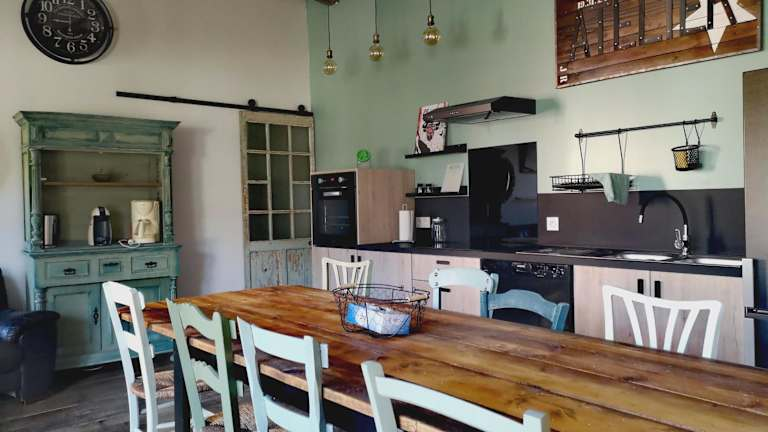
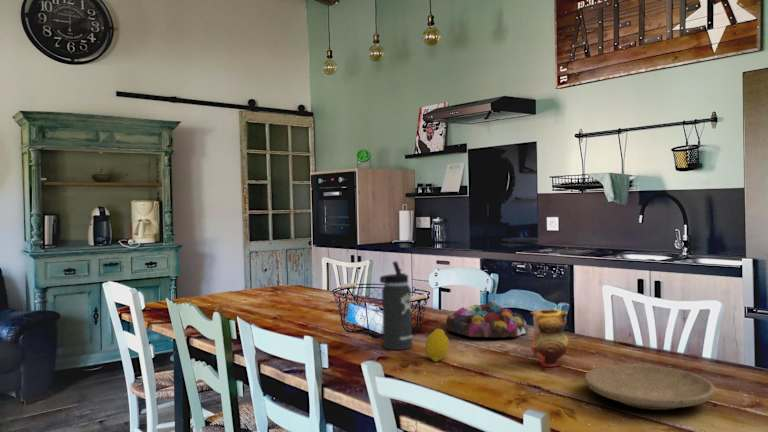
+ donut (485, 317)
+ plate (647, 390)
+ teapot (547, 332)
+ thermos bottle (394, 304)
+ fruit (437, 344)
